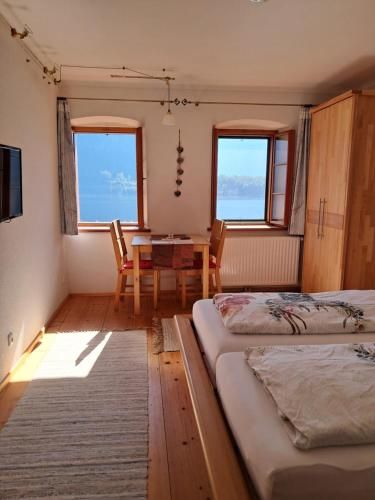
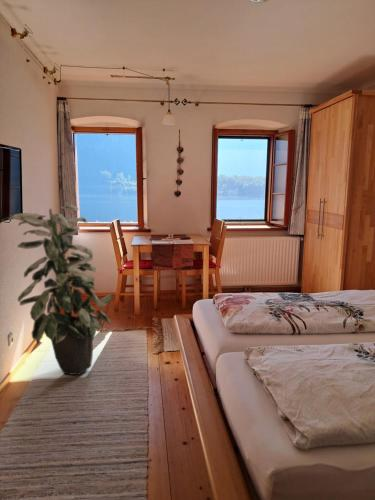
+ indoor plant (64, 291)
